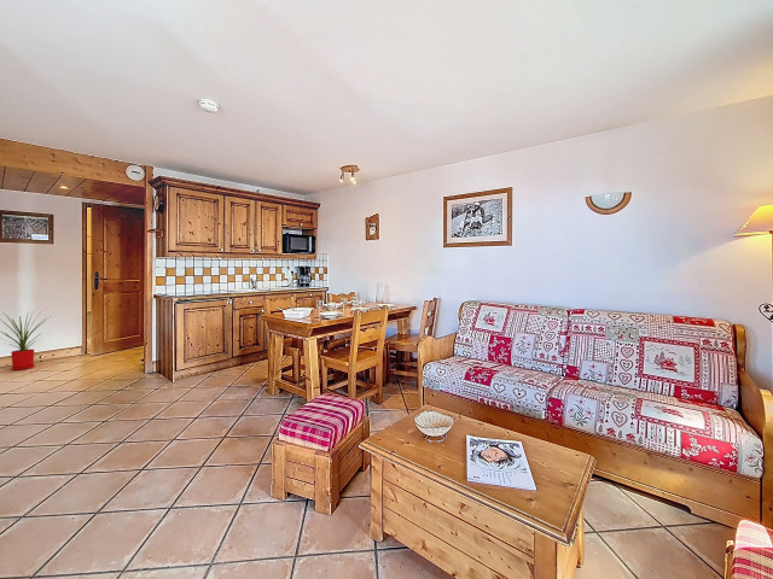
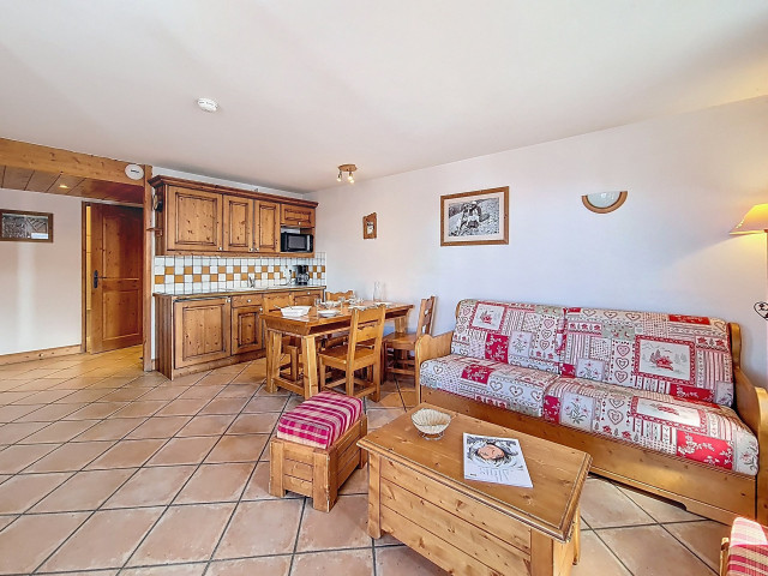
- house plant (23, 339)
